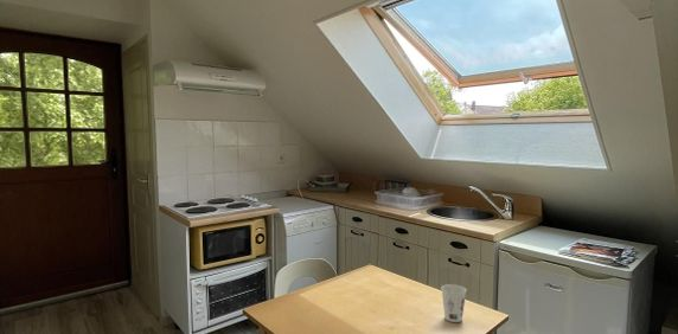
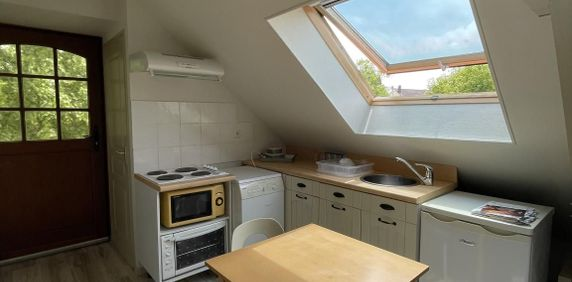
- cup (453, 303)
